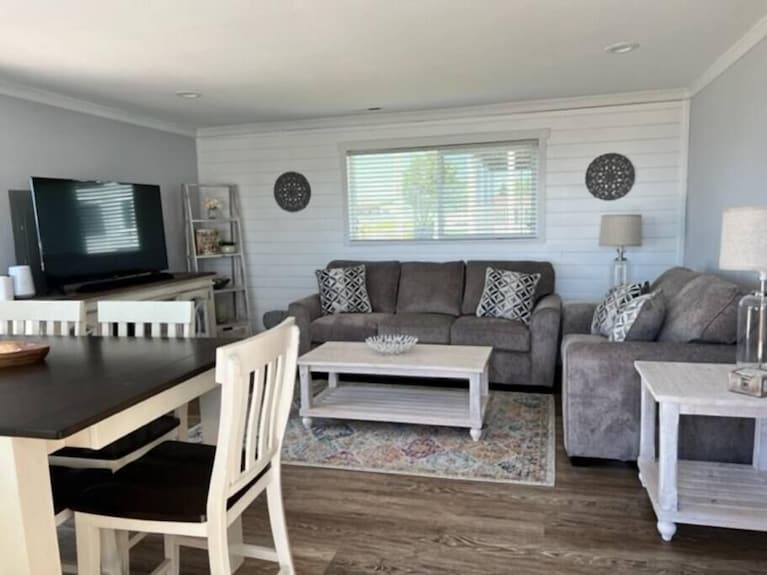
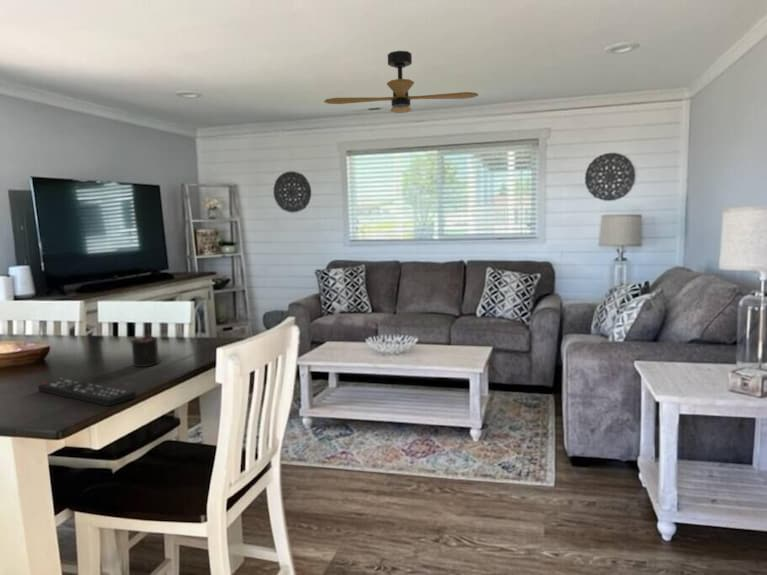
+ ceiling fan (400, 80)
+ candle (144, 346)
+ remote control (85, 390)
